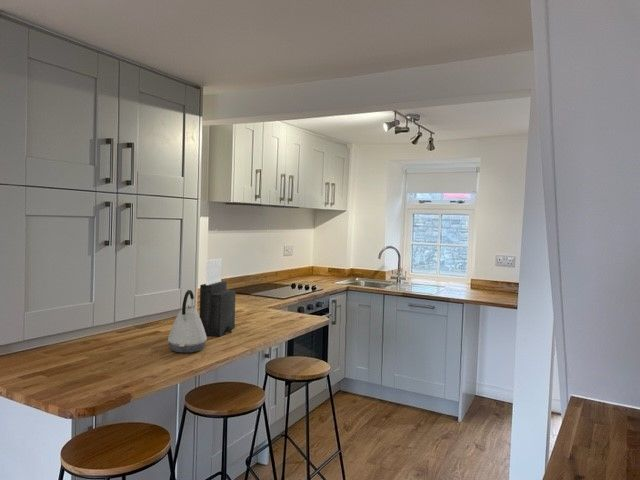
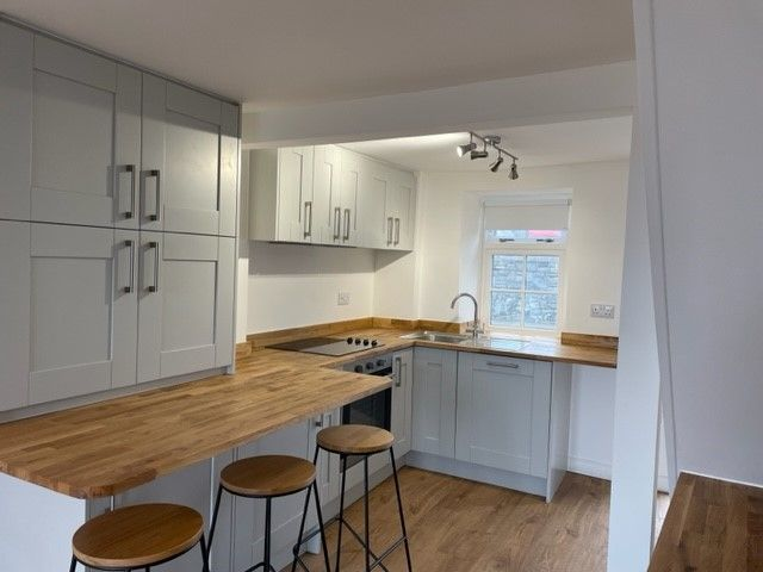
- knife block (220, 295)
- kettle (188, 319)
